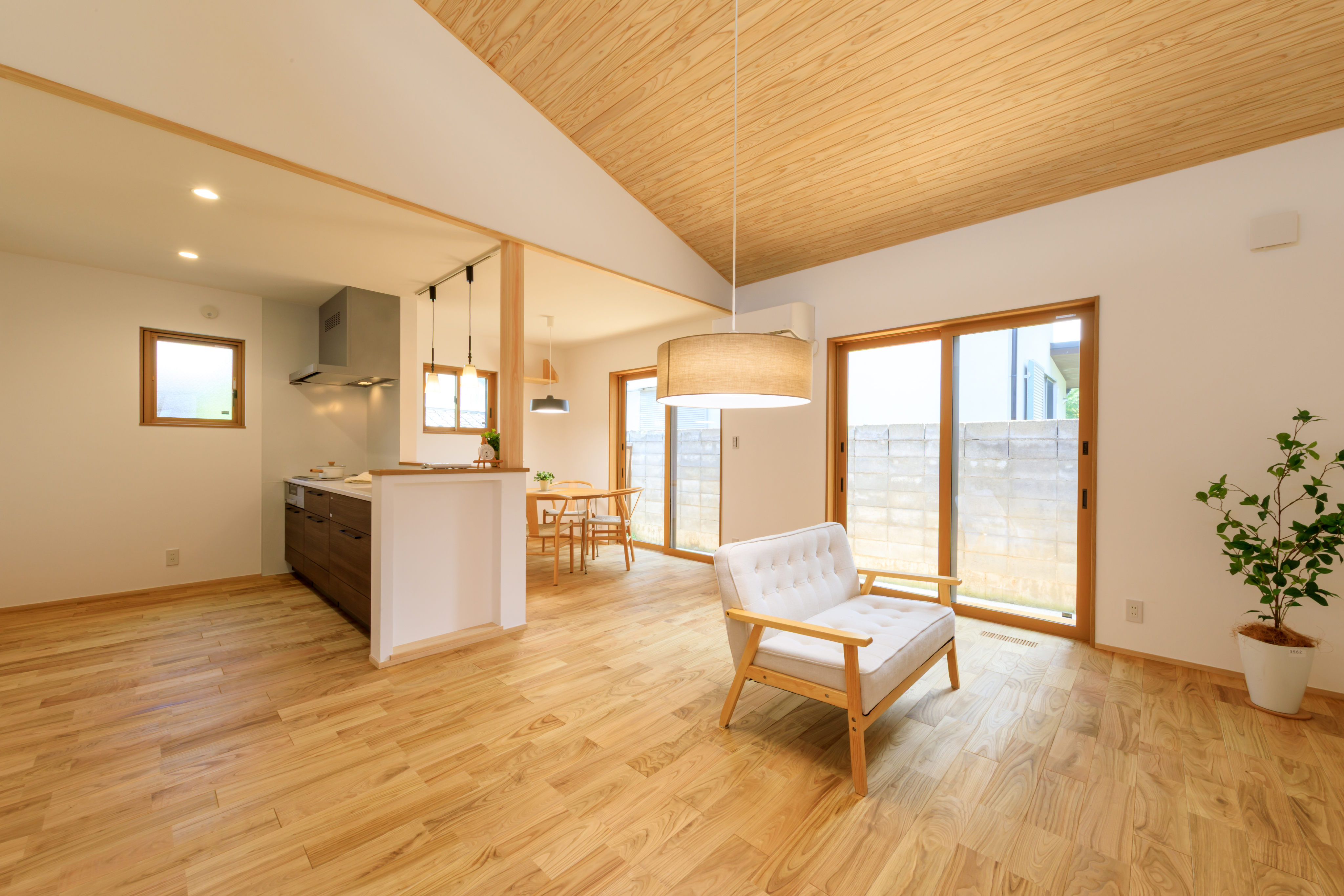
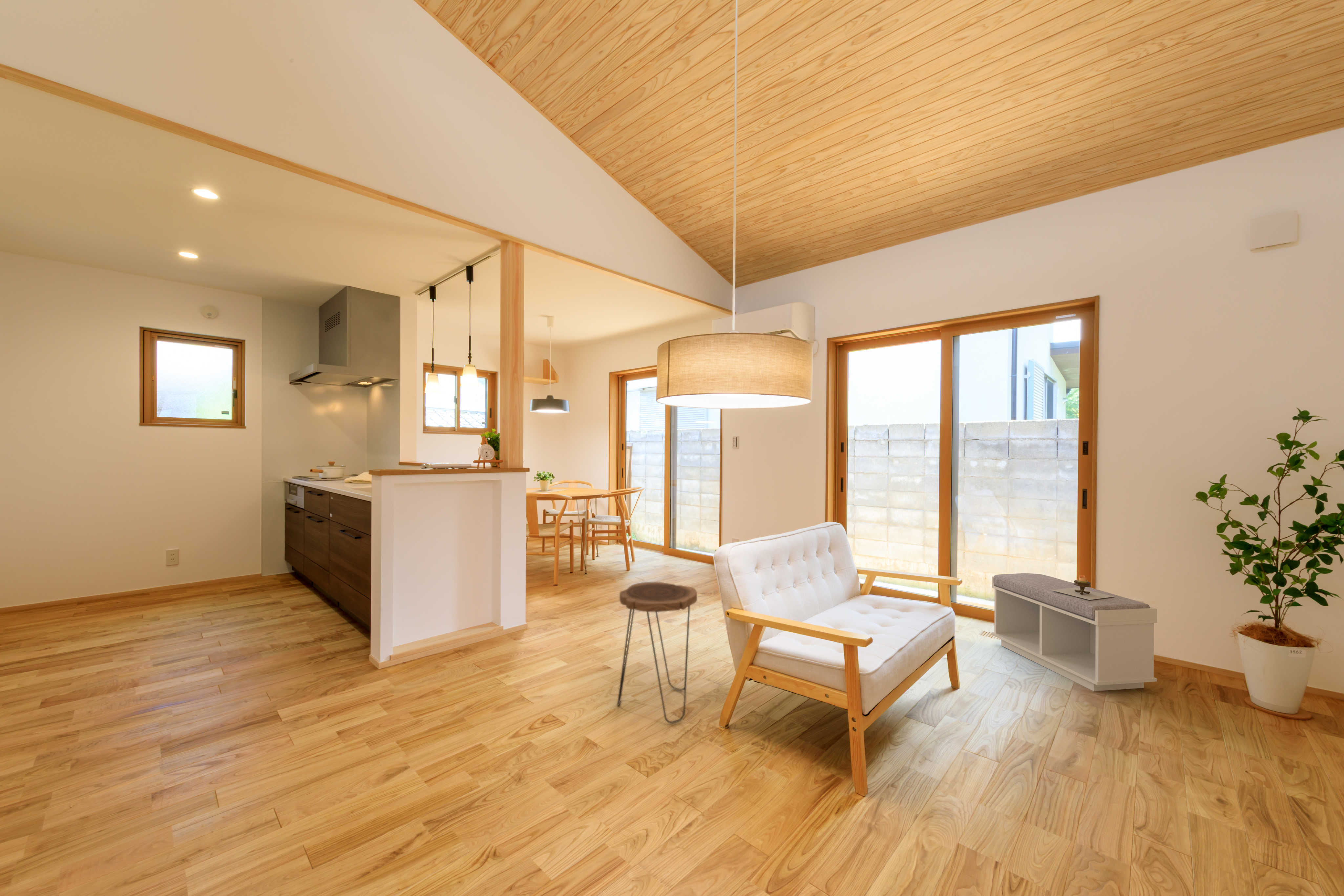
+ bench (1064, 625)
+ candle (1082, 584)
+ side table (655, 649)
